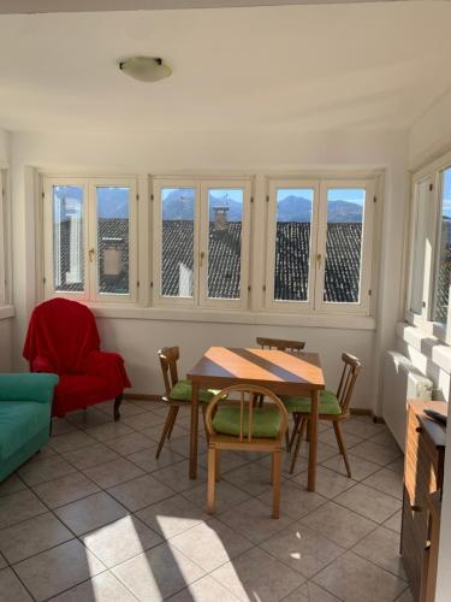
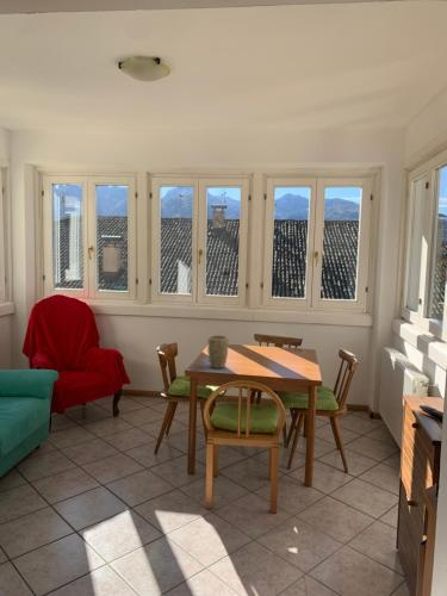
+ plant pot (217, 352)
